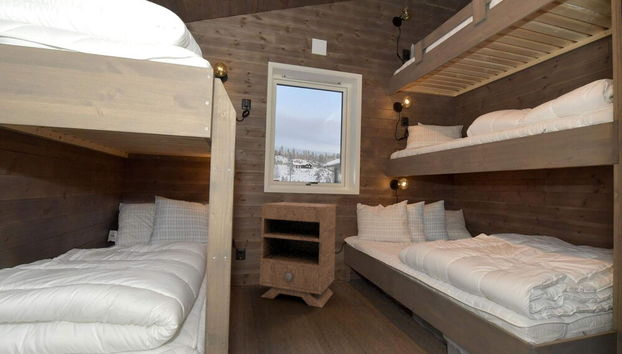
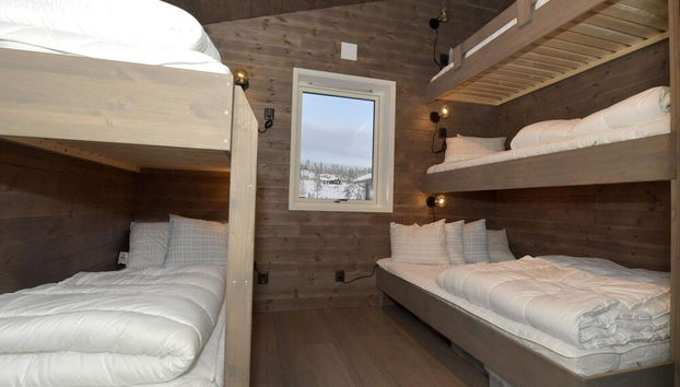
- nightstand (298, 249)
